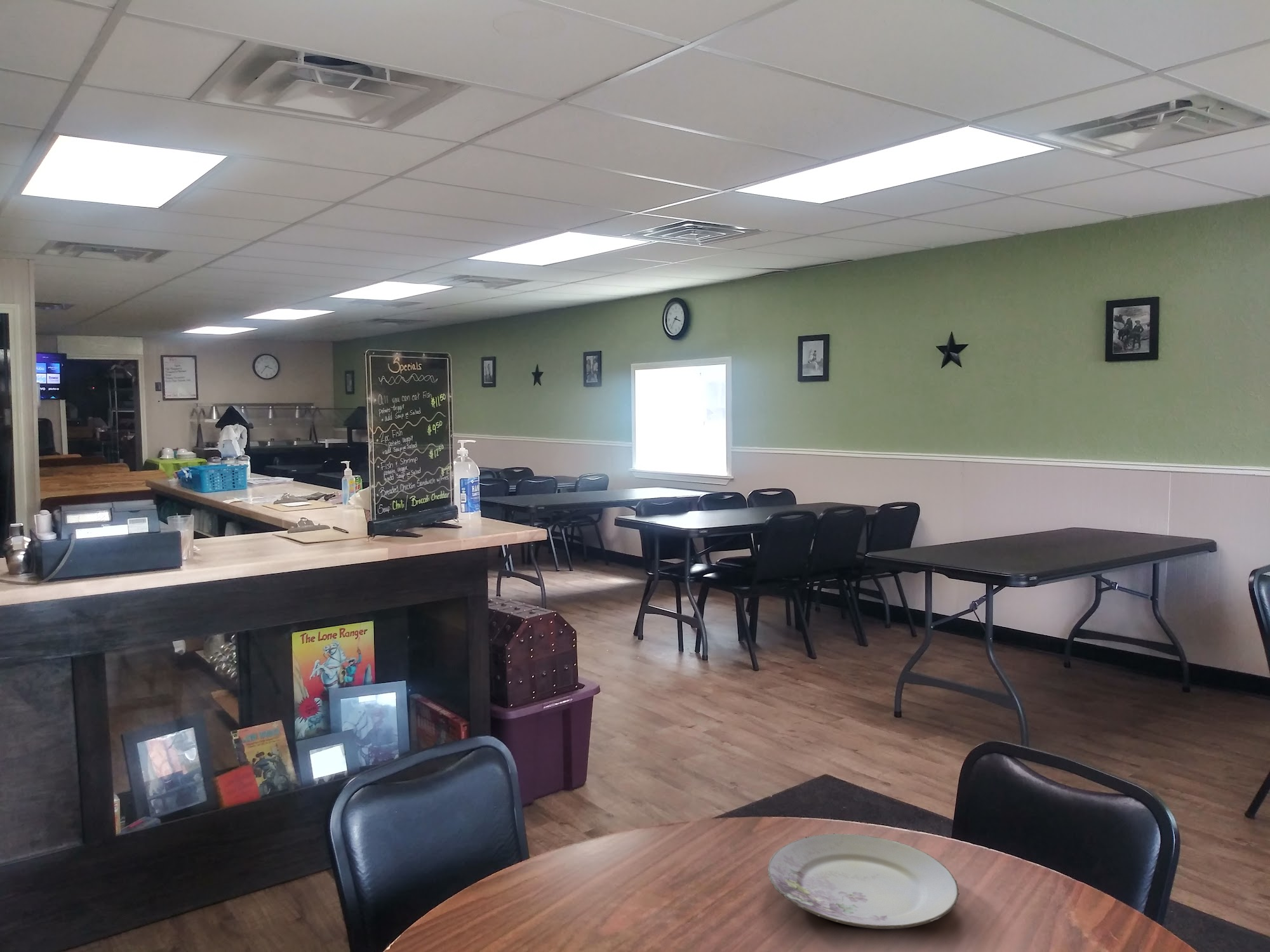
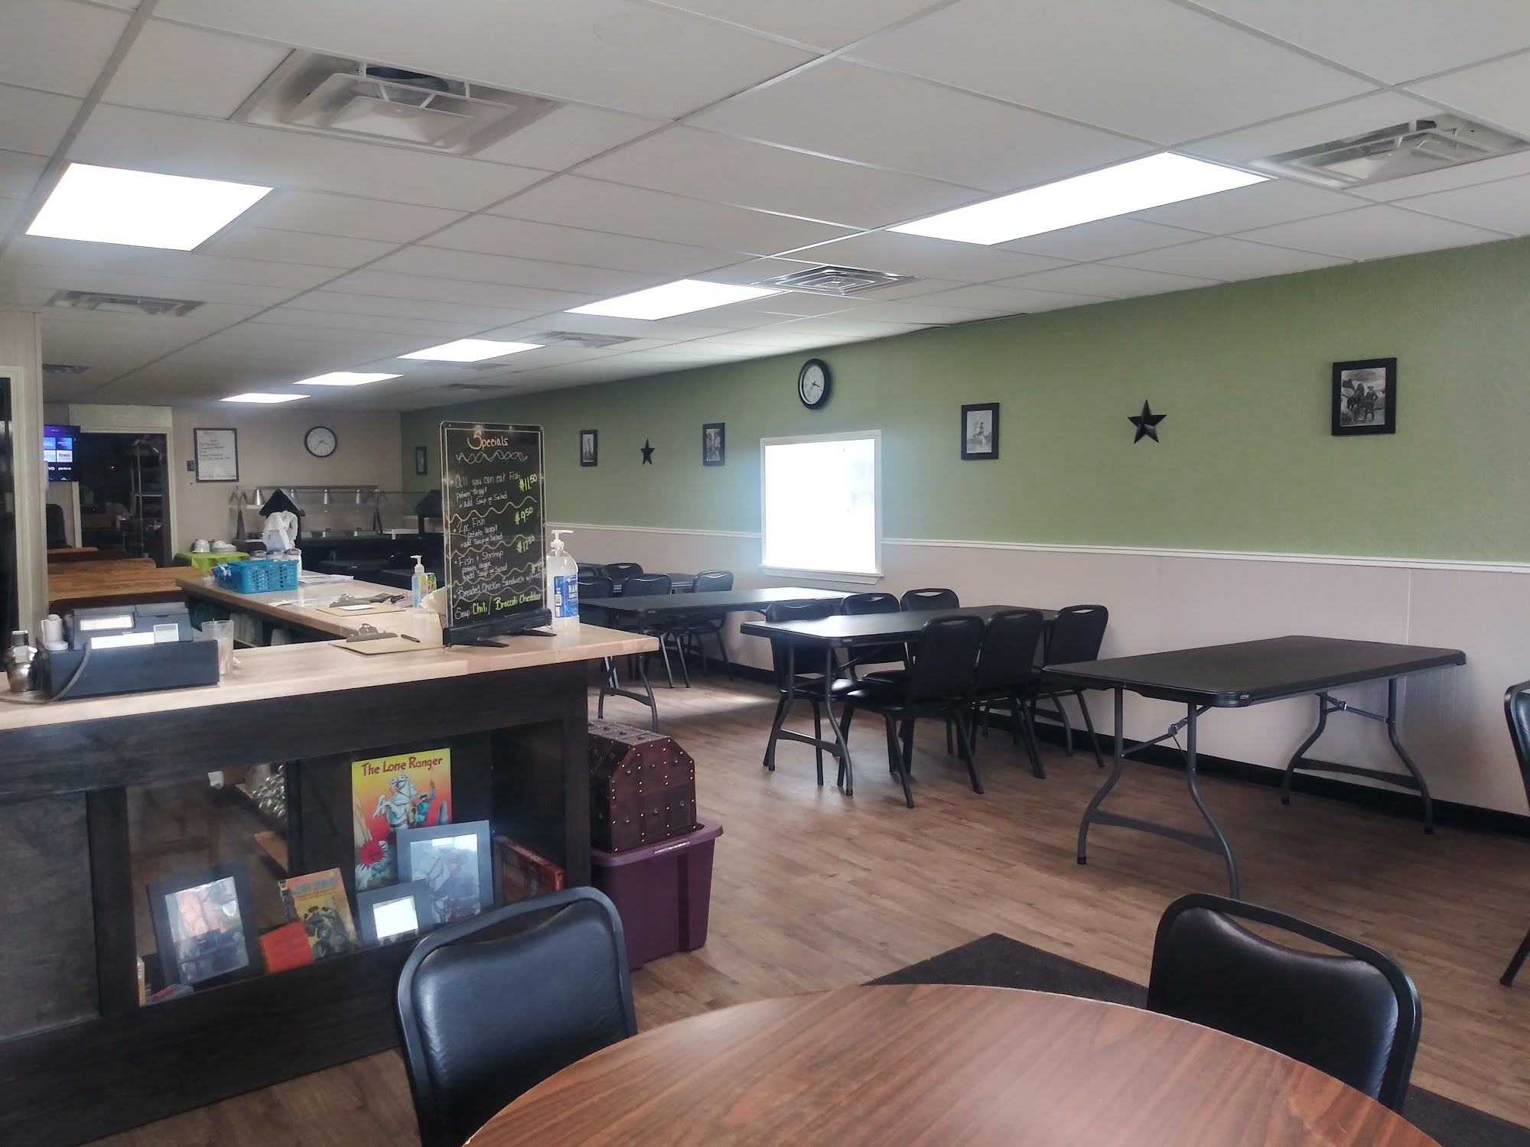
- plate (860, 885)
